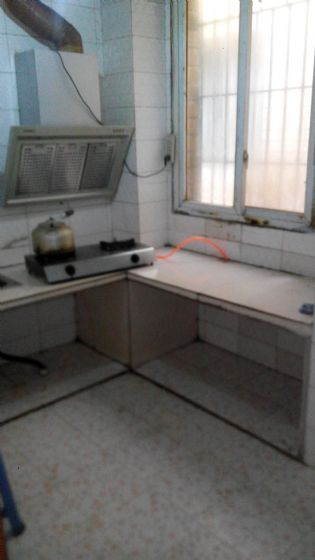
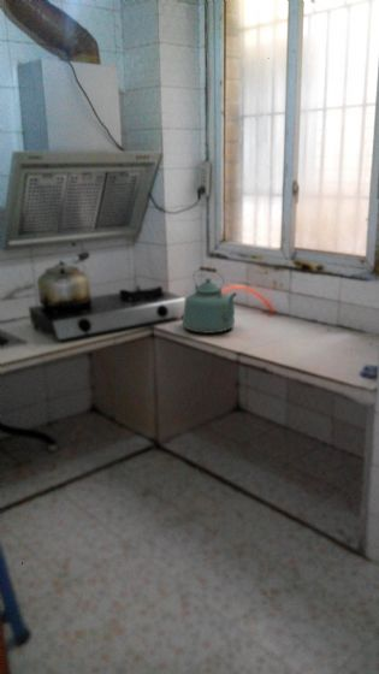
+ kettle (212, 298)
